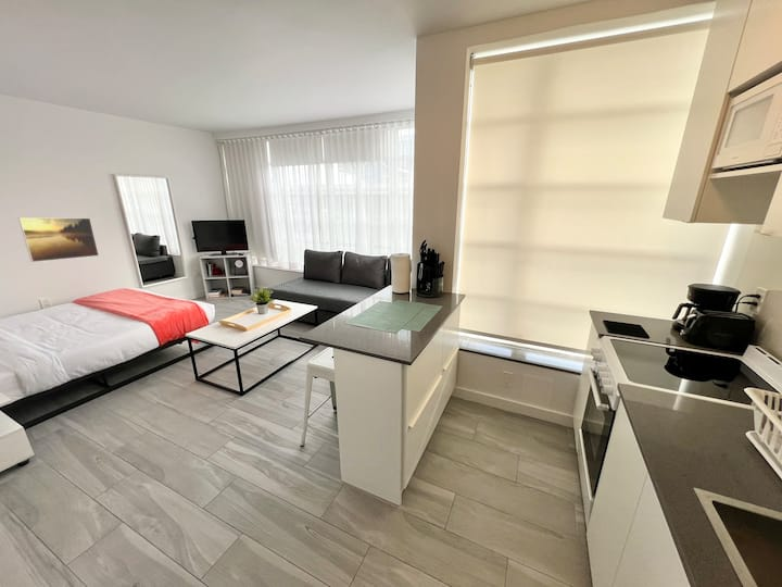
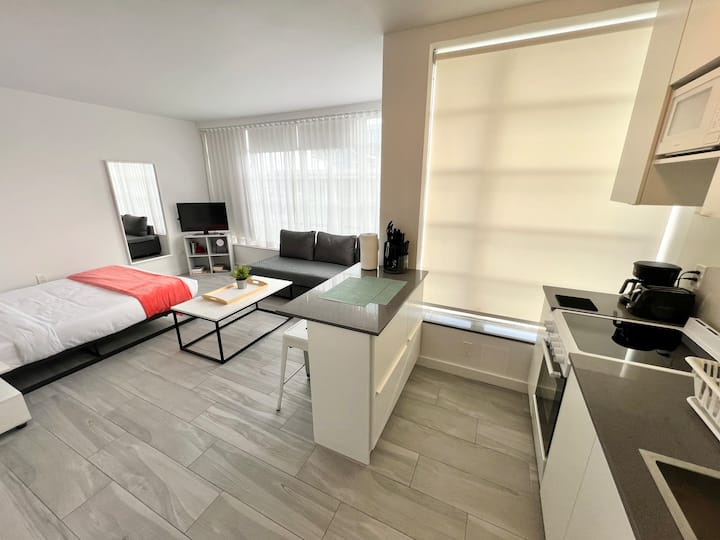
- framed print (62, 238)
